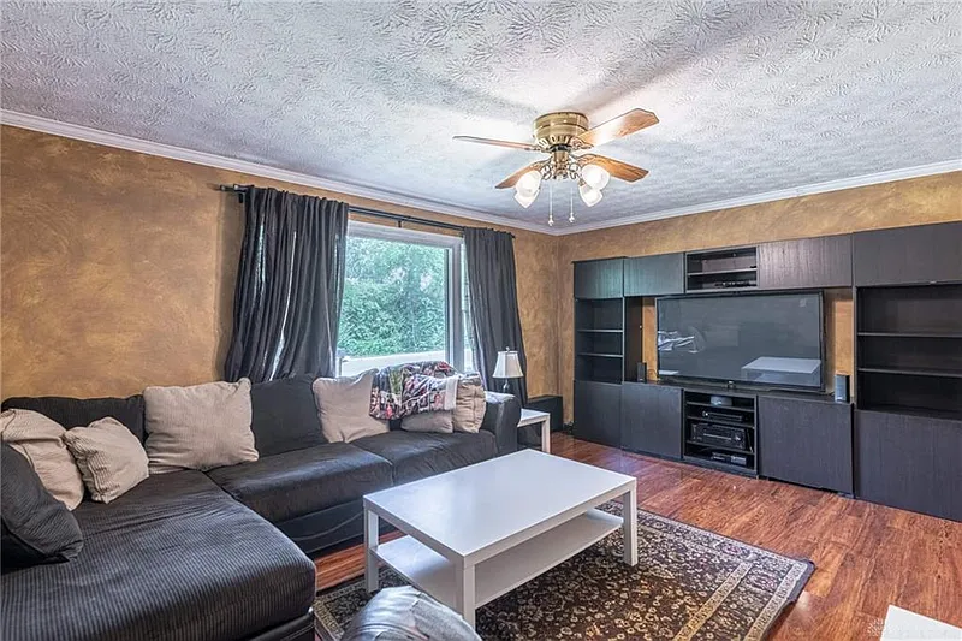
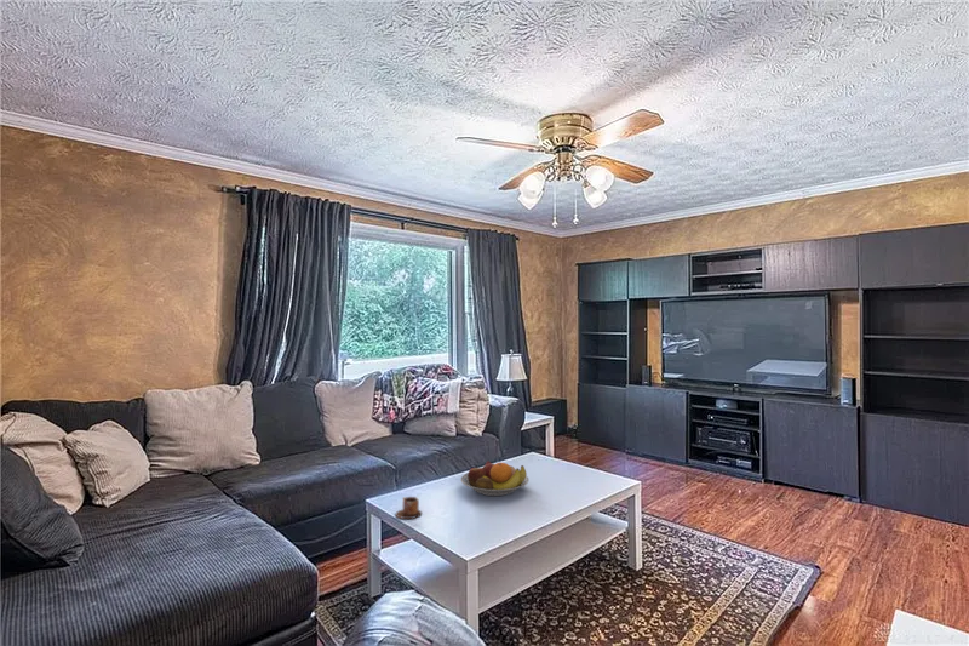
+ fruit bowl (494, 475)
+ mug (408, 505)
